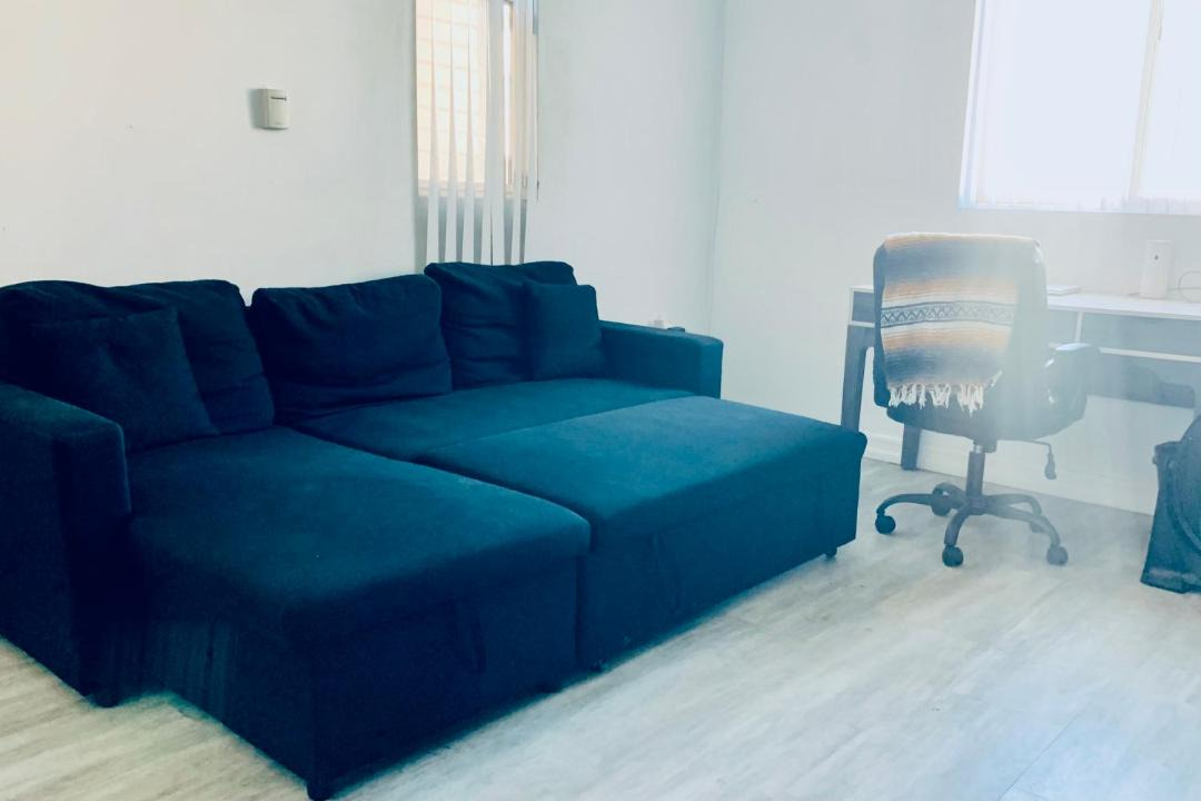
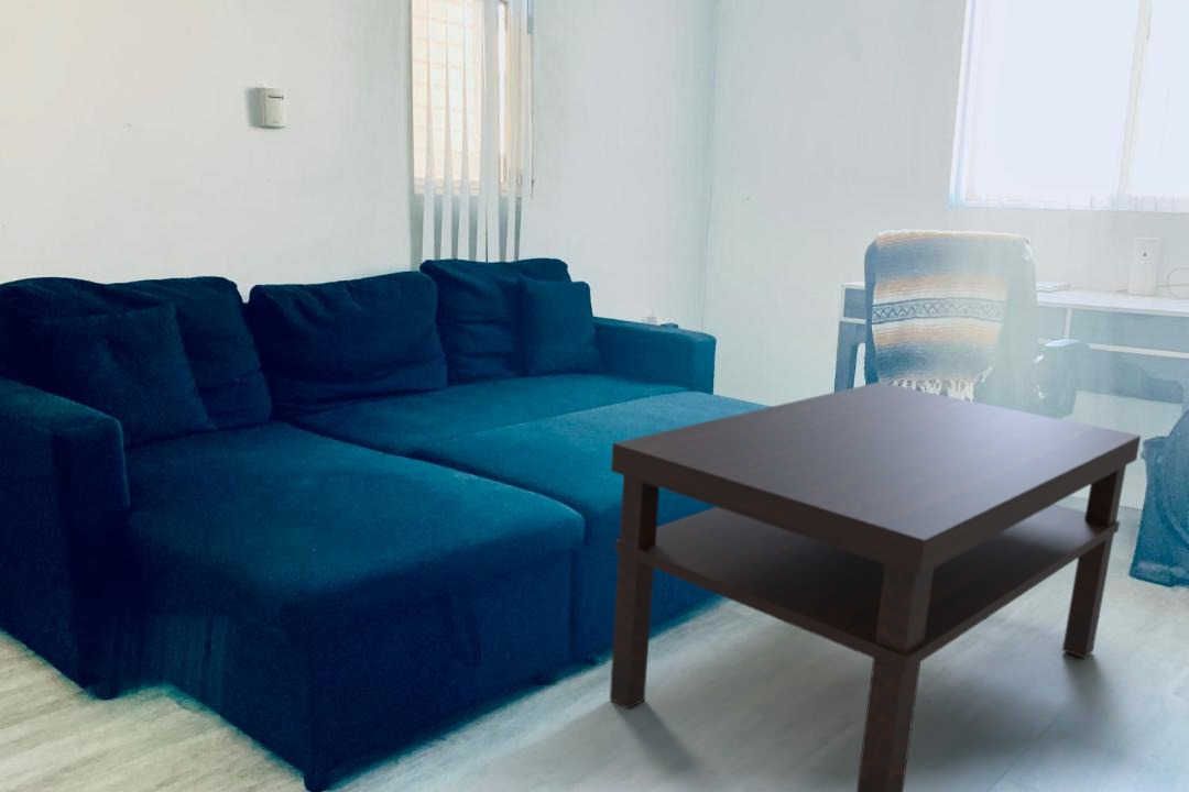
+ coffee table (883, 558)
